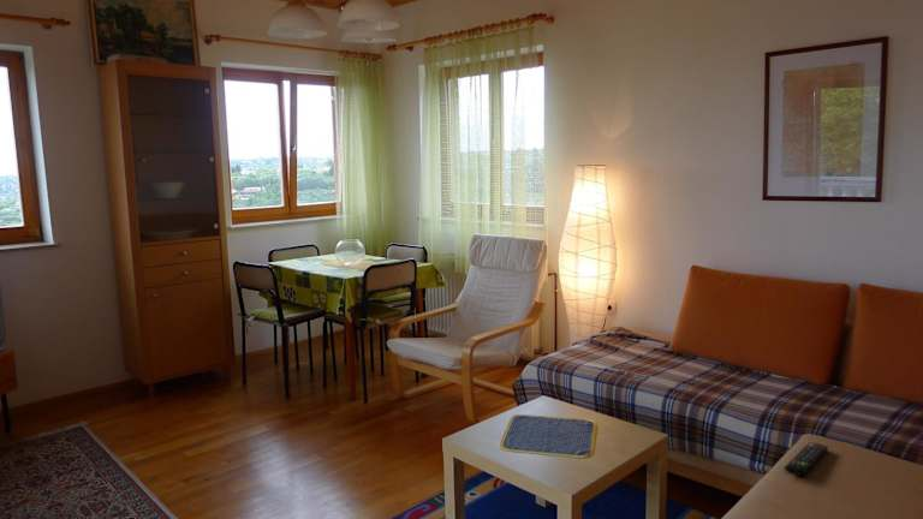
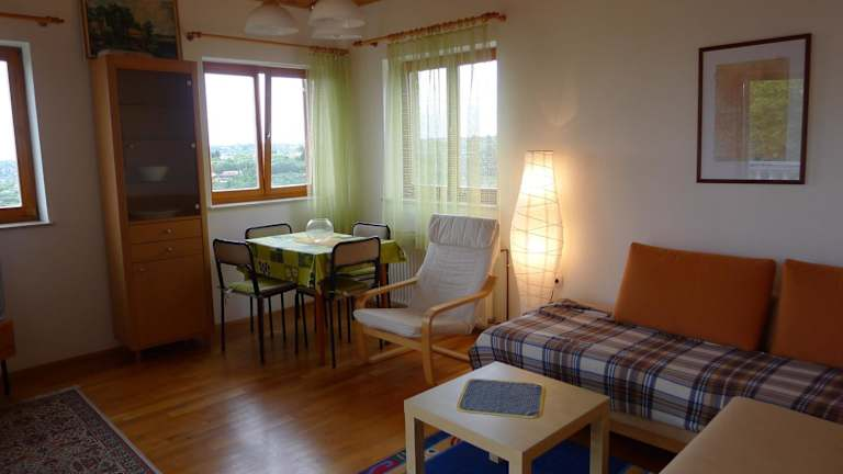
- remote control (806, 458)
